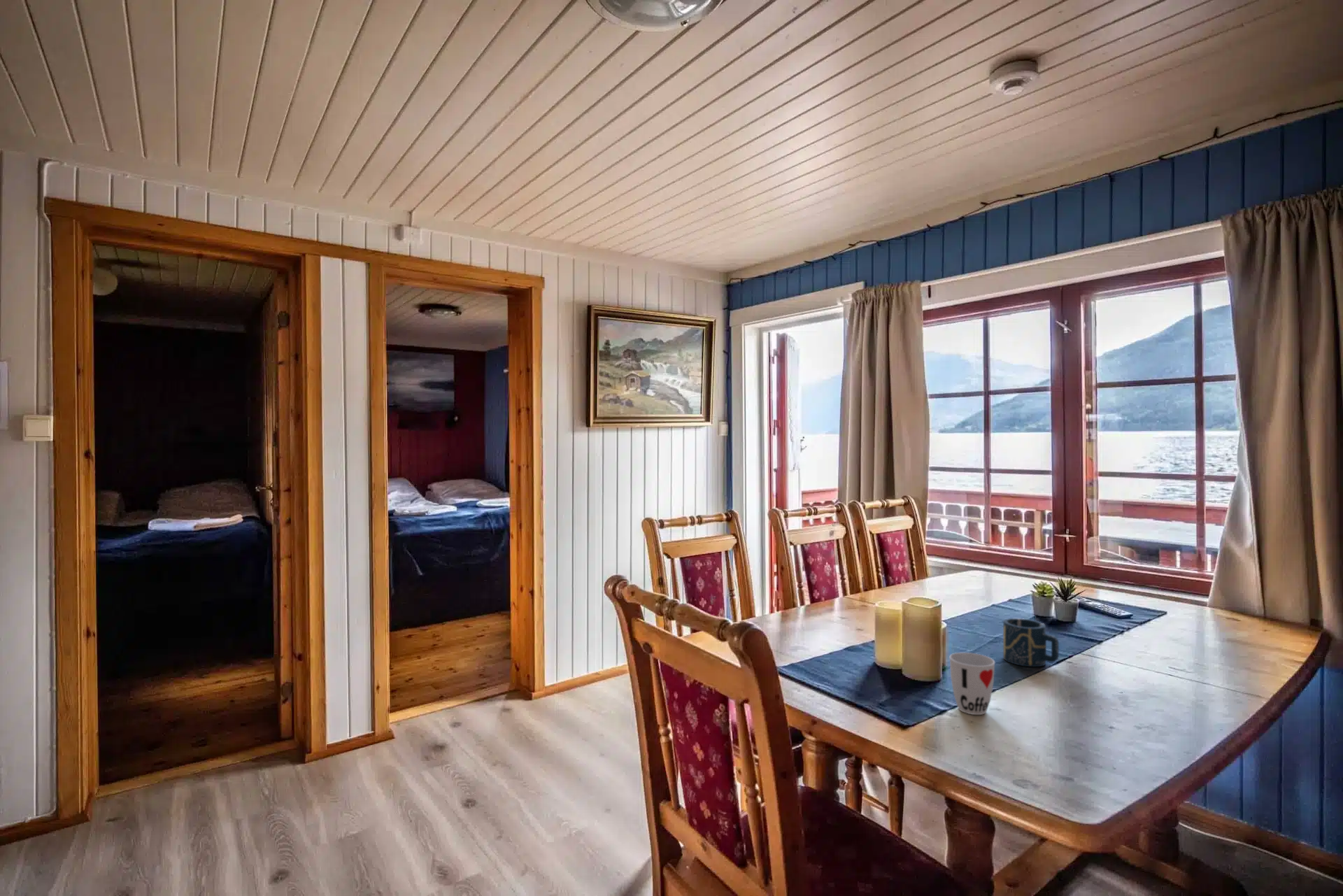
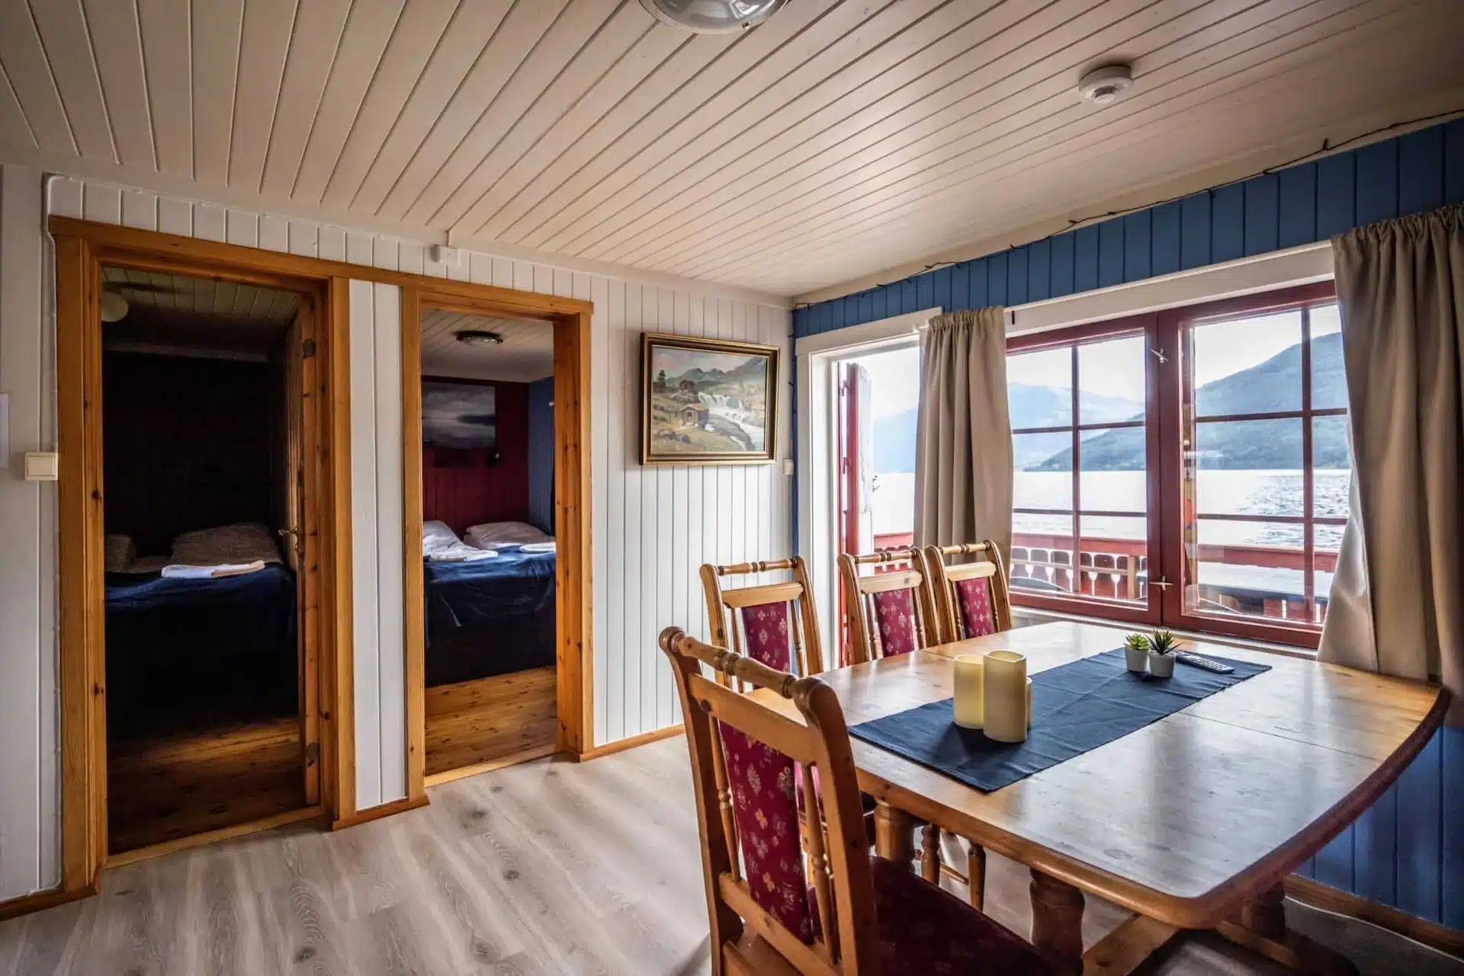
- cup (1030, 643)
- cup (972, 684)
